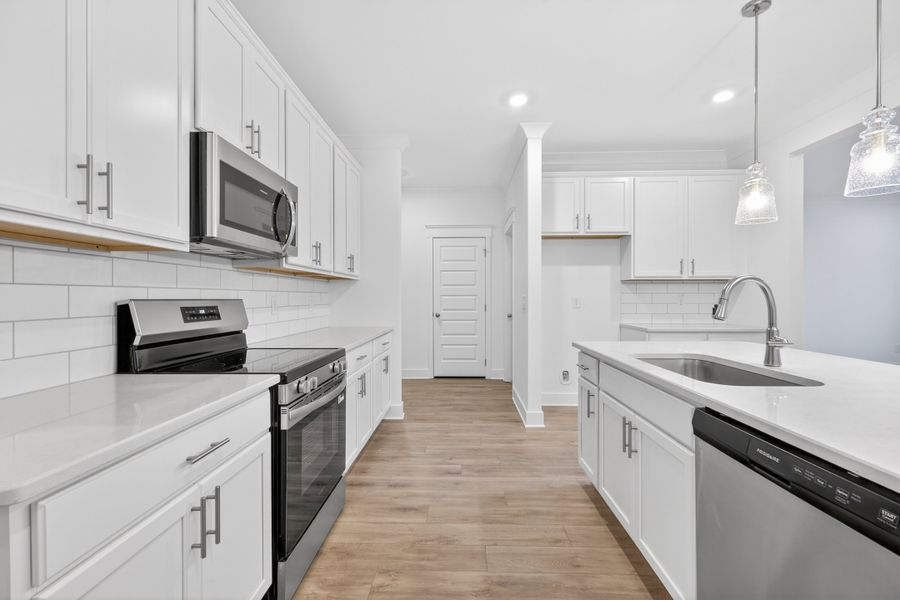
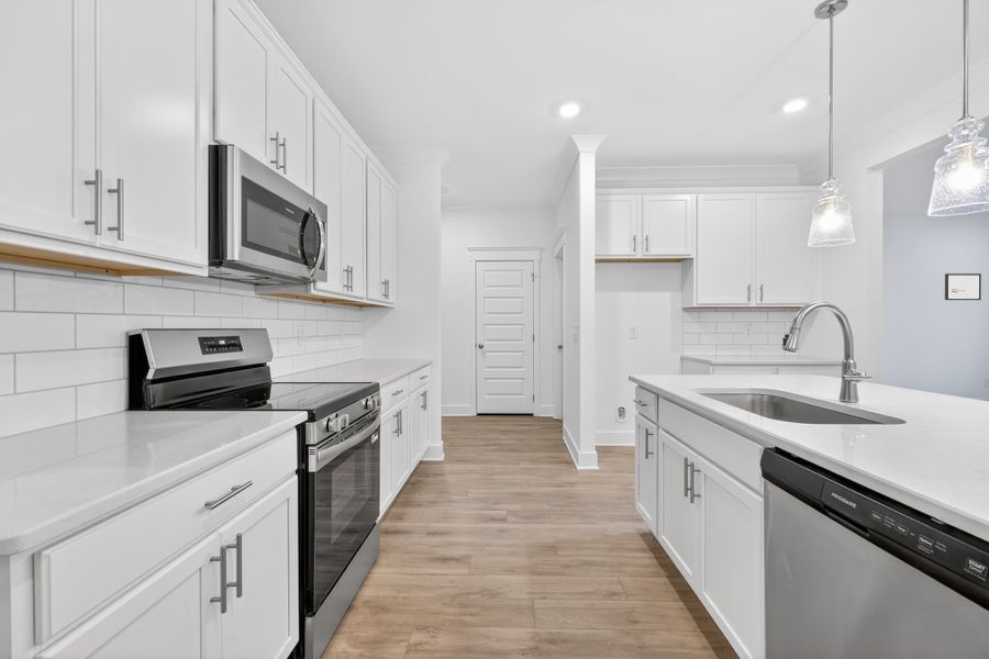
+ wall art (963, 287)
